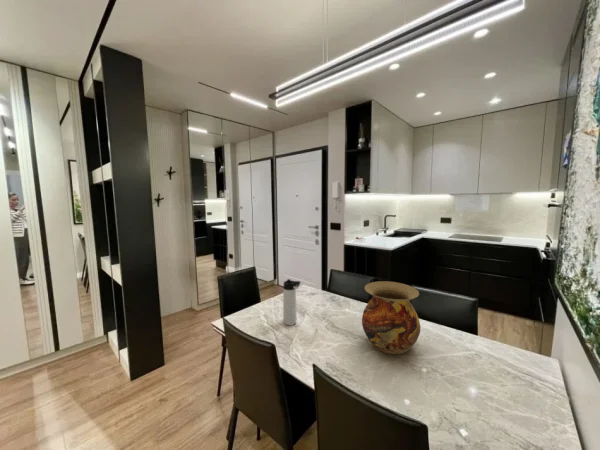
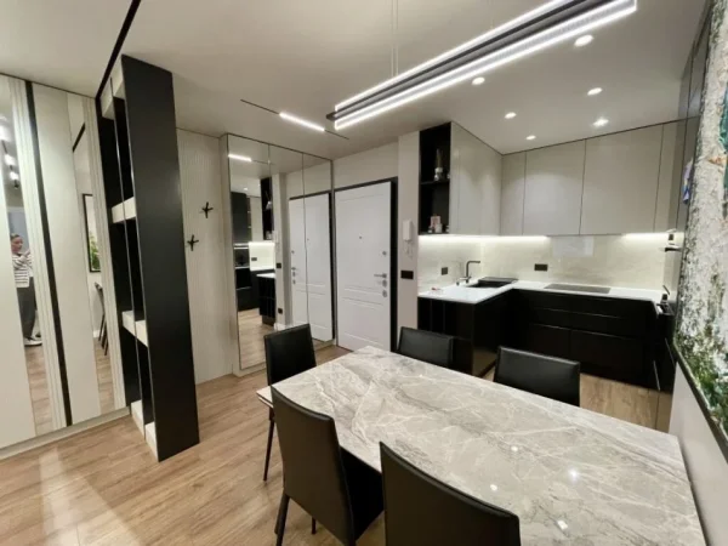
- vase (390, 317)
- thermos bottle (292, 302)
